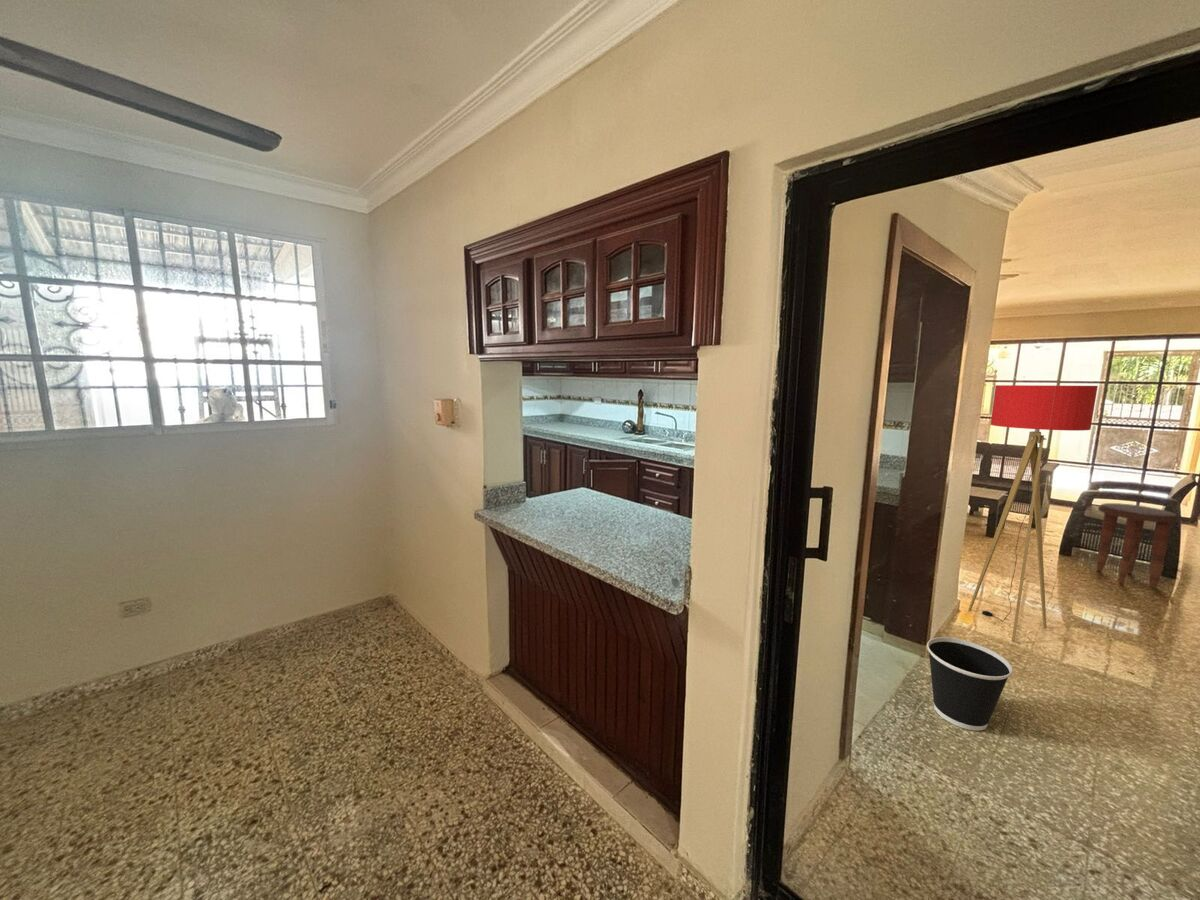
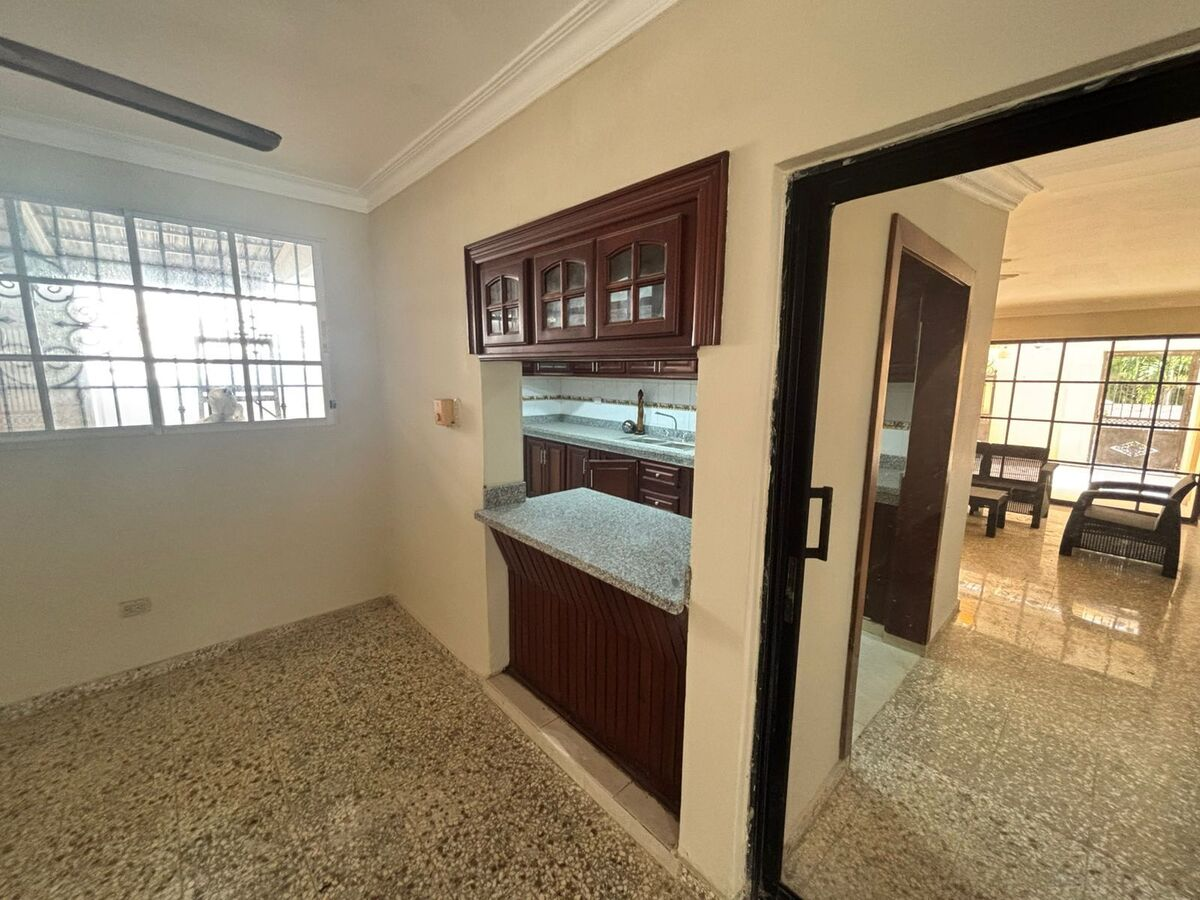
- wastebasket (963, 685)
- floor lamp (1027, 511)
- side table (1131, 544)
